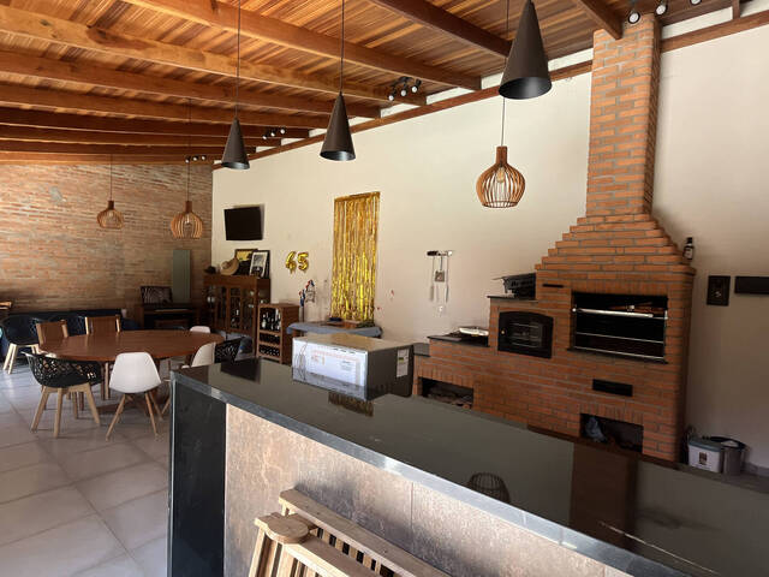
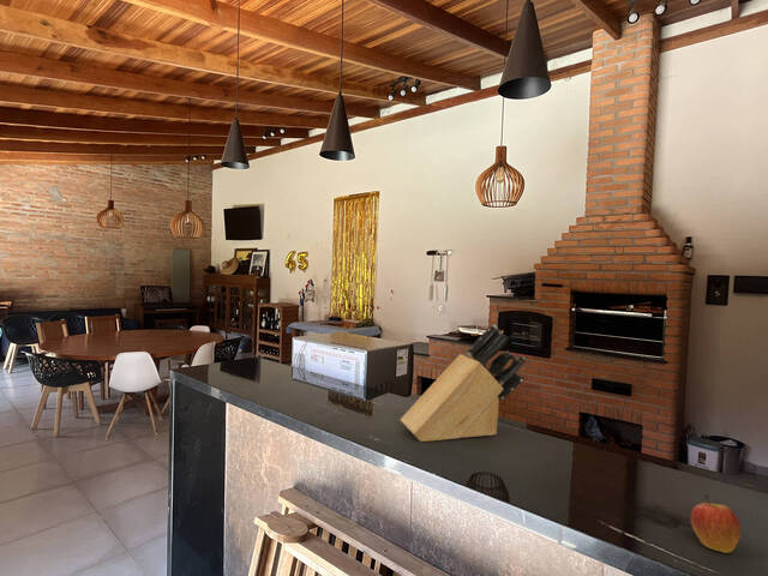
+ fruit (714, 522)
+ knife block (464, 379)
